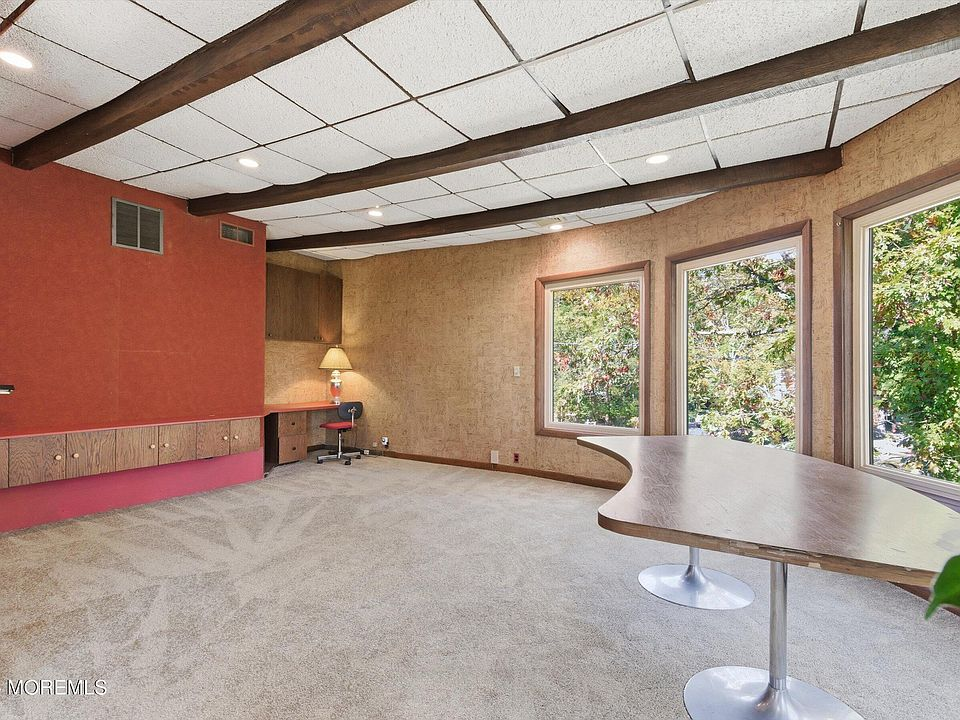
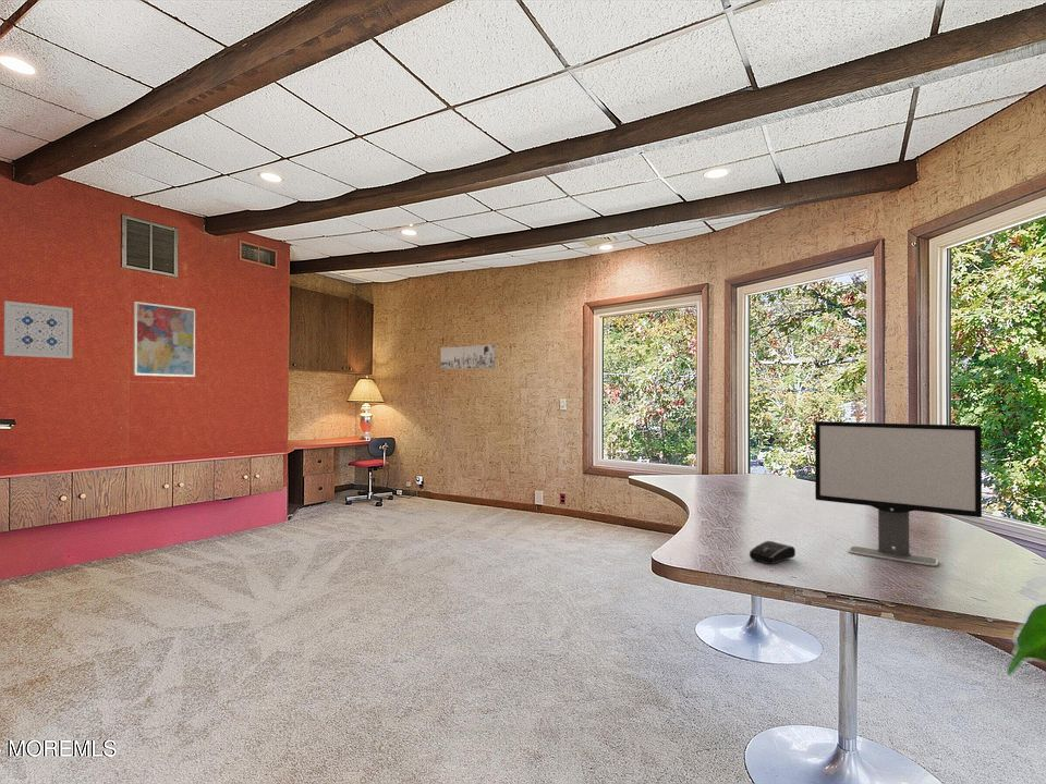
+ wall art (166, 341)
+ wall art (39, 330)
+ wall art (466, 357)
+ computer monitor (892, 489)
+ computer mouse (771, 552)
